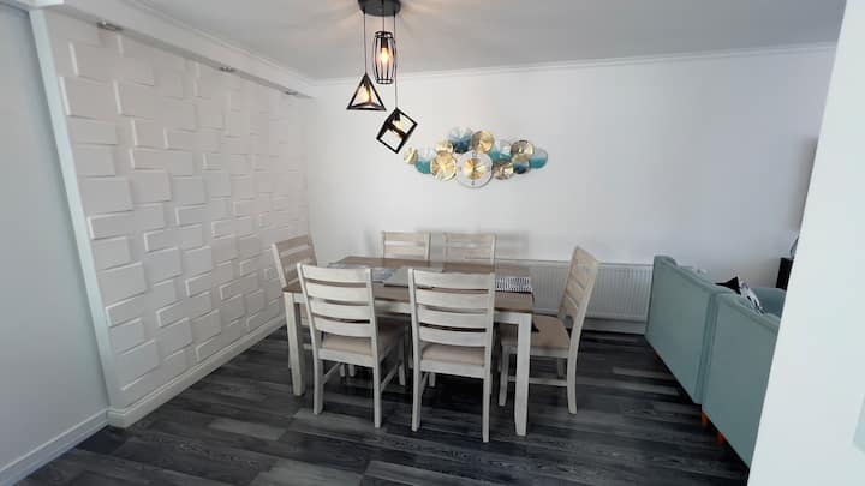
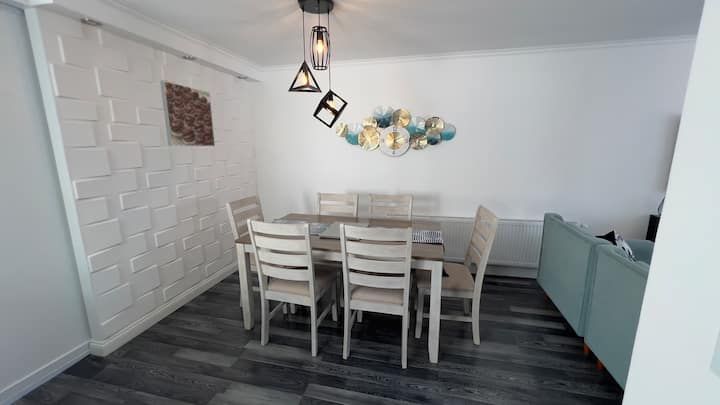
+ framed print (190, 117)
